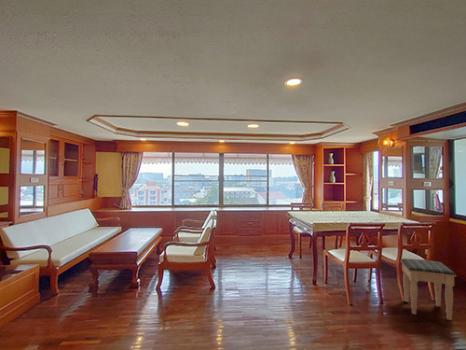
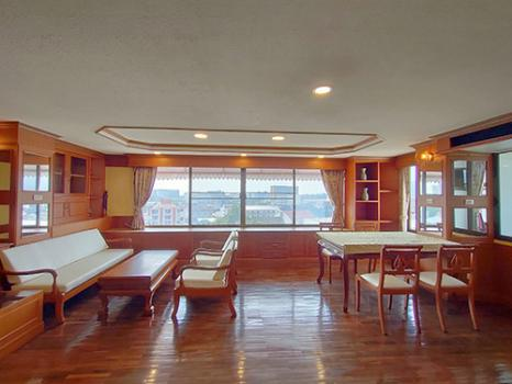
- footstool (426, 281)
